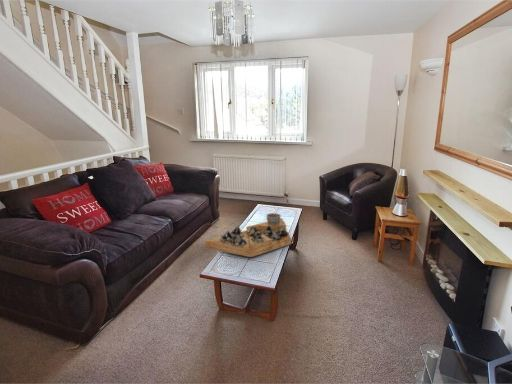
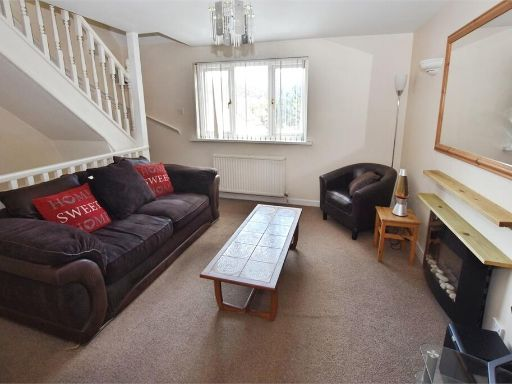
- decorative tray (257, 229)
